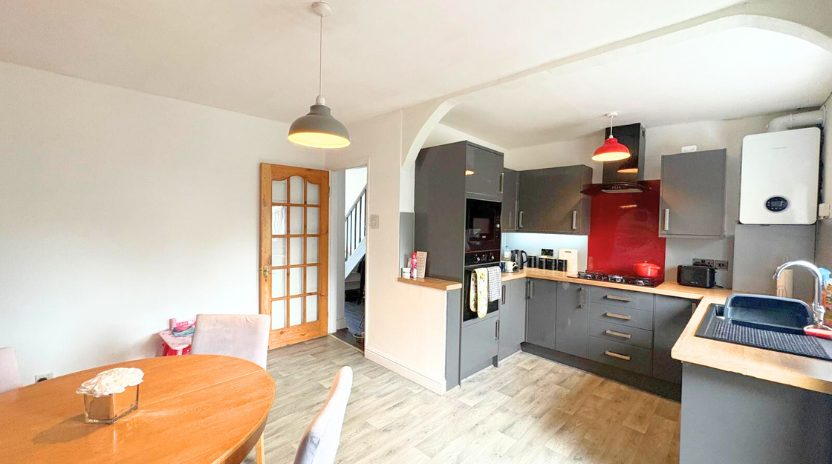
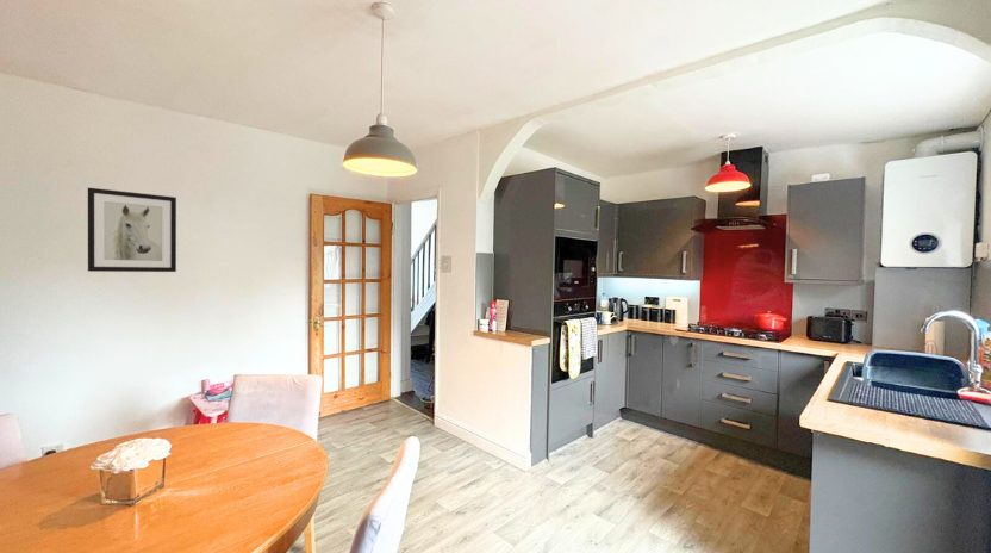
+ wall art (133, 231)
